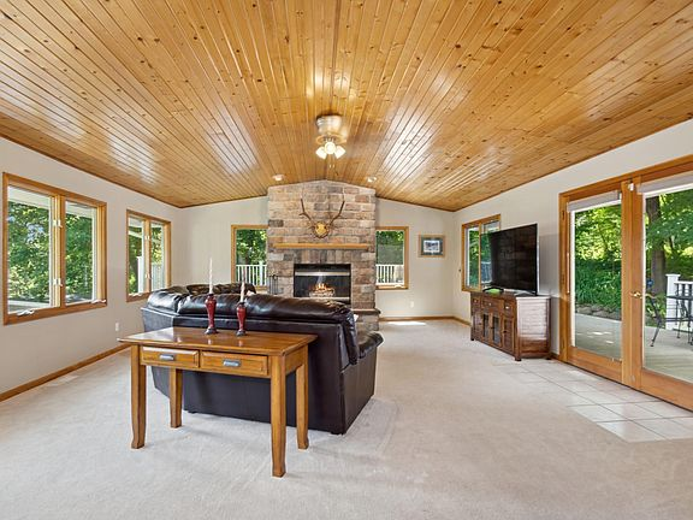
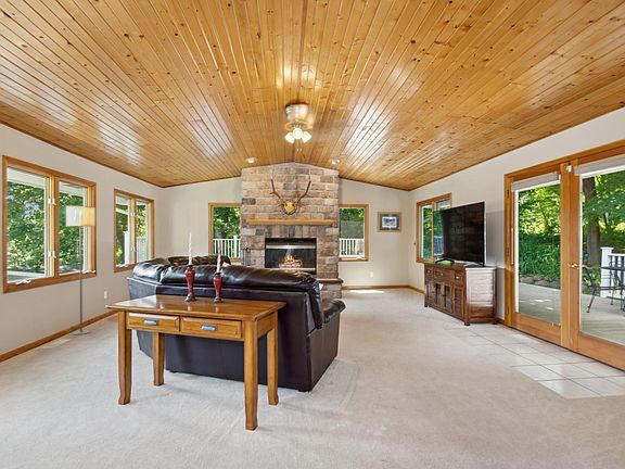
+ floor lamp (80, 269)
